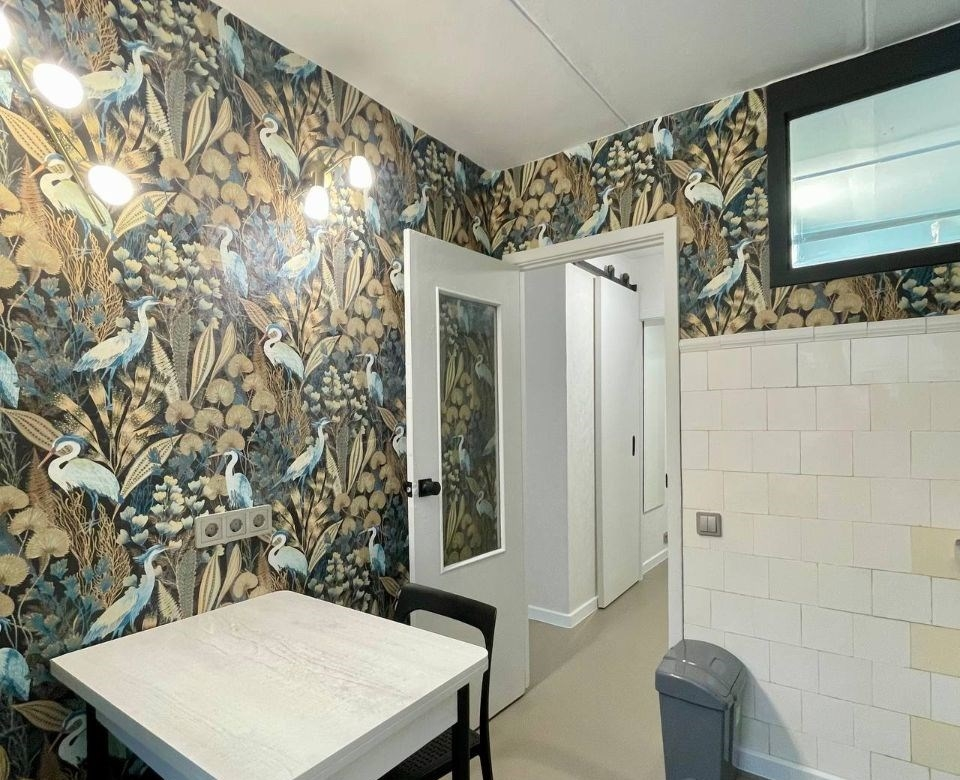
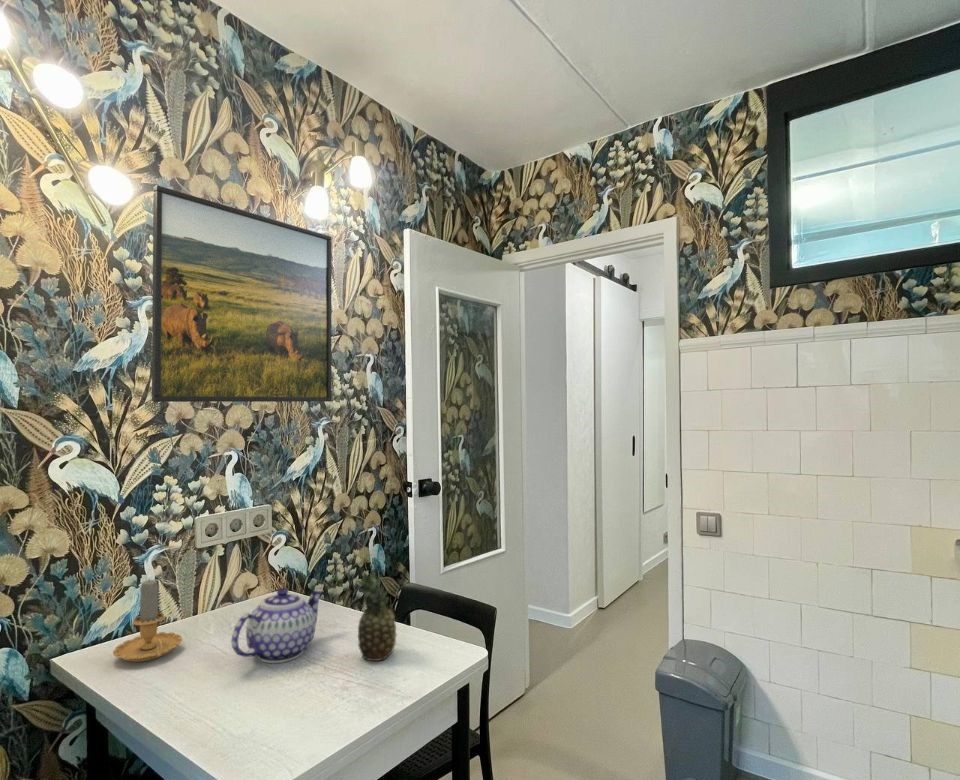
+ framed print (253, 307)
+ fruit (376, 612)
+ teapot (281, 620)
+ candle (150, 617)
